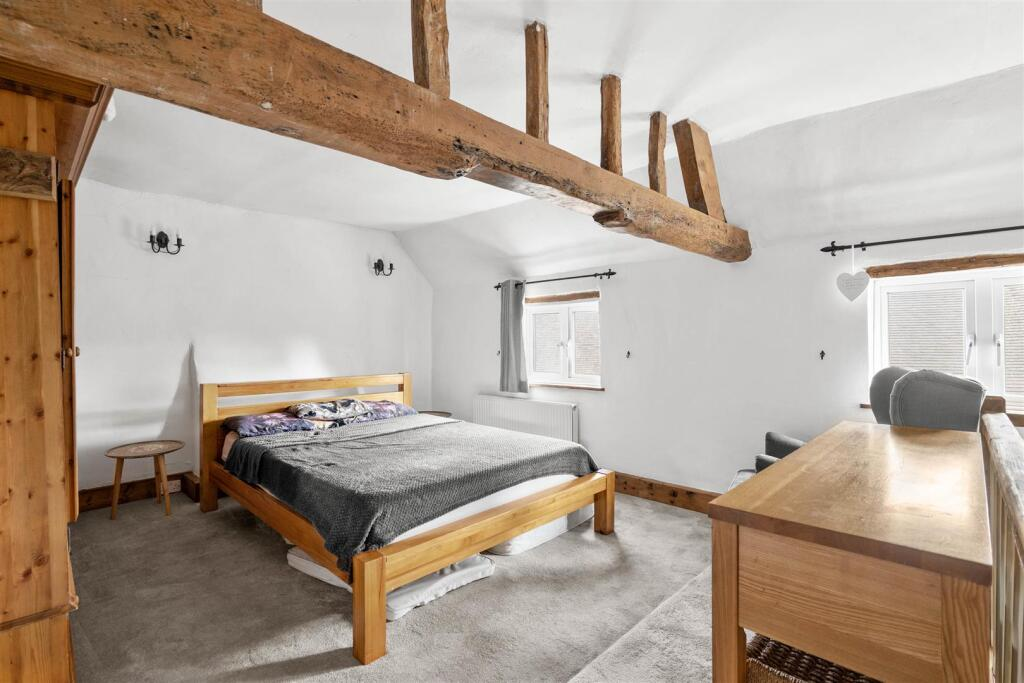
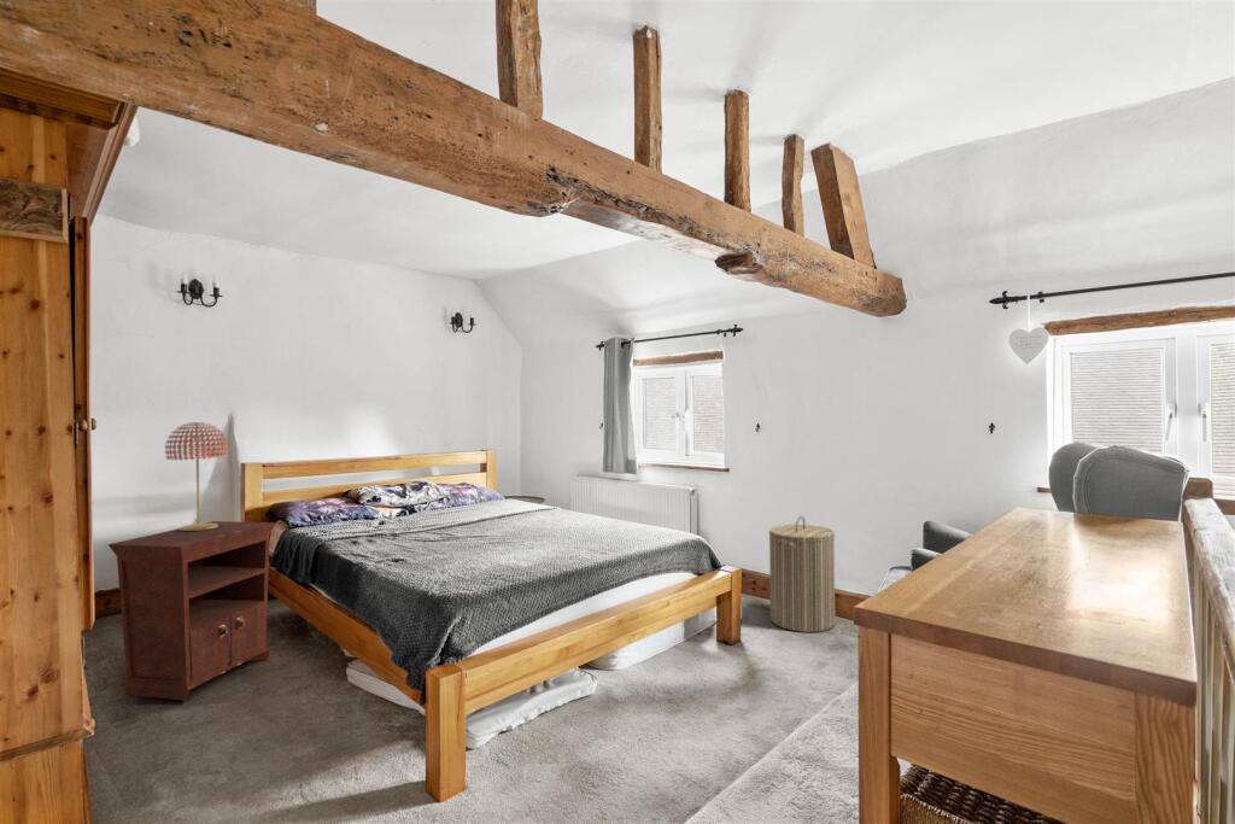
+ table lamp (198, 474)
+ laundry hamper (801, 568)
+ nightstand (200, 603)
